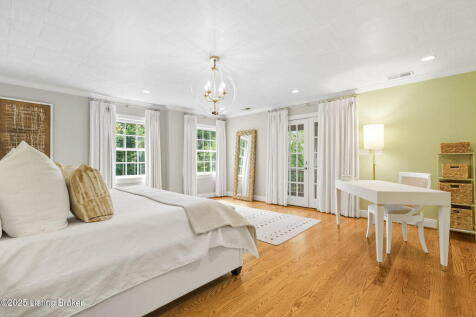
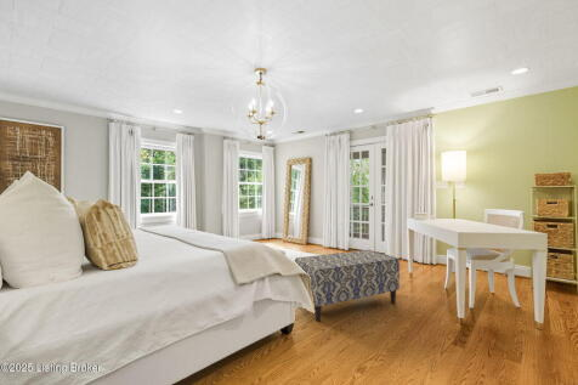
+ bench (346, 281)
